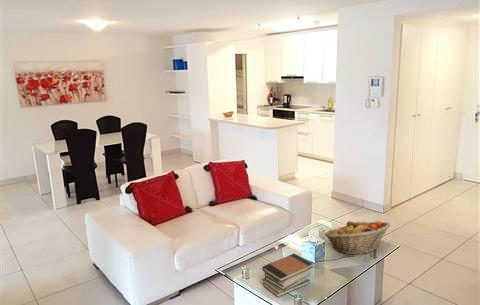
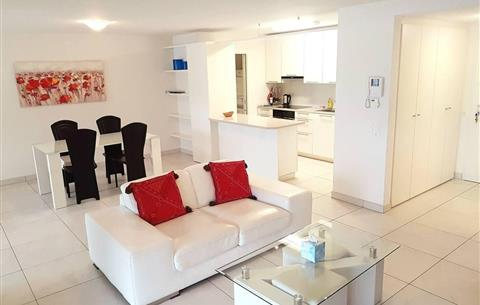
- book stack (287, 274)
- fruit basket (357, 234)
